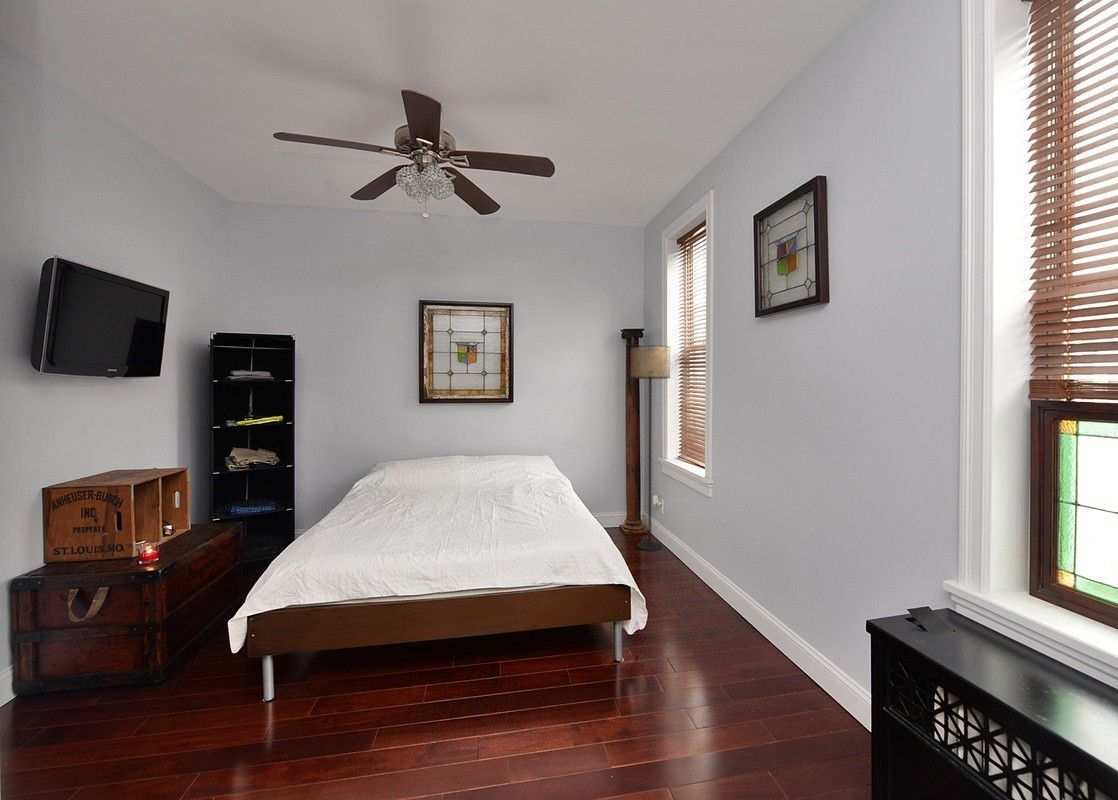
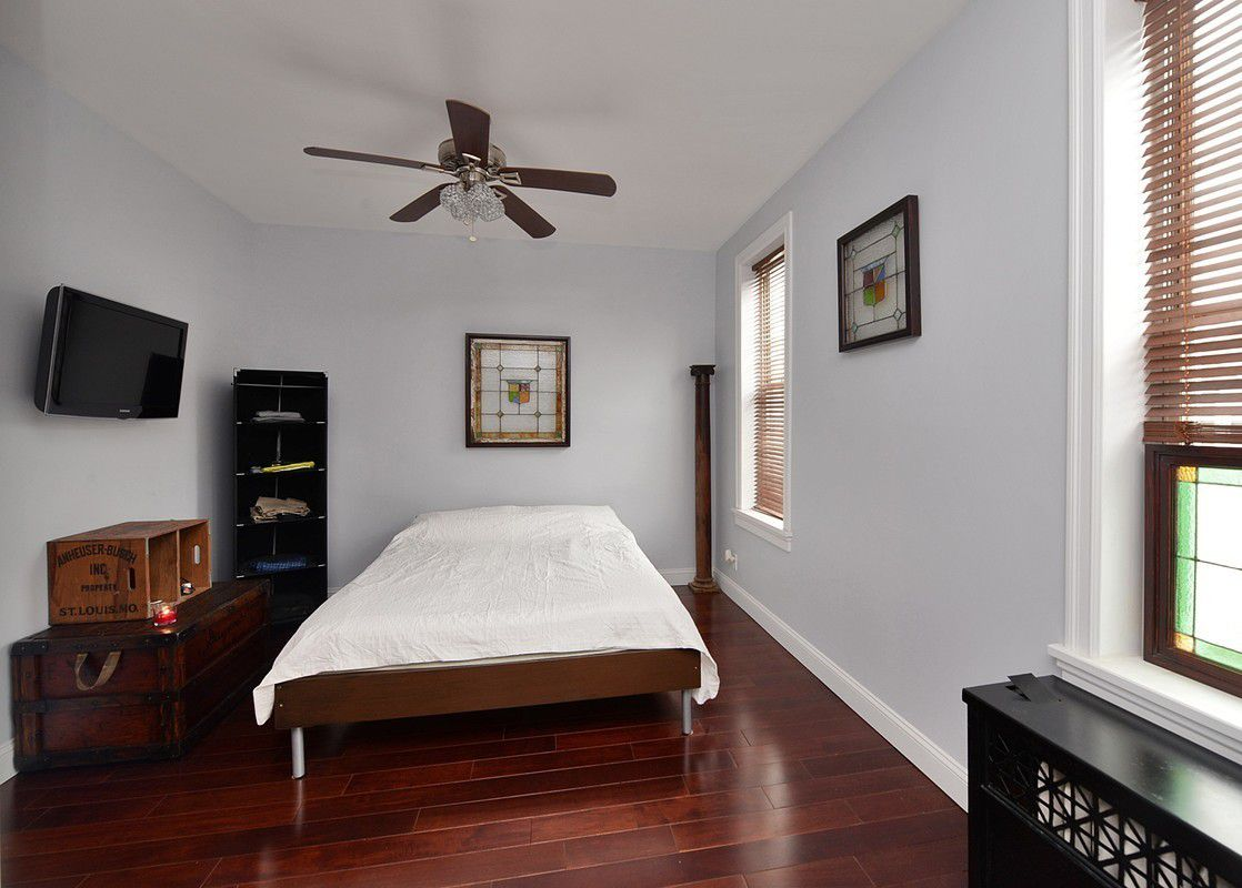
- floor lamp (650, 447)
